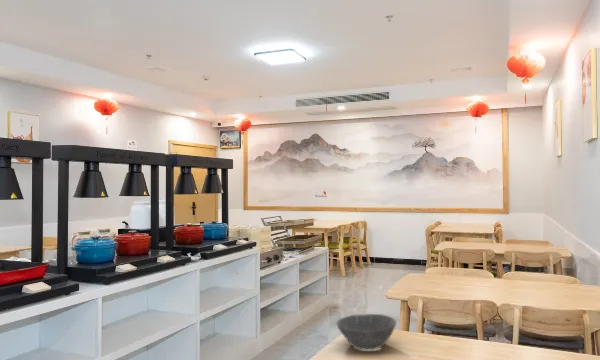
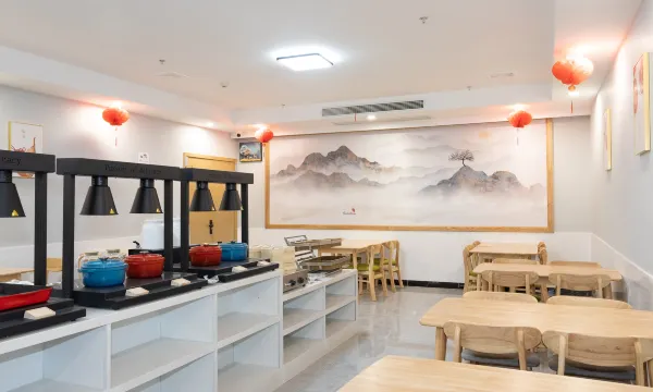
- bowl (366, 332)
